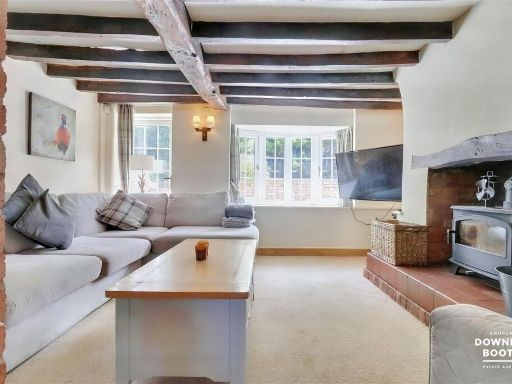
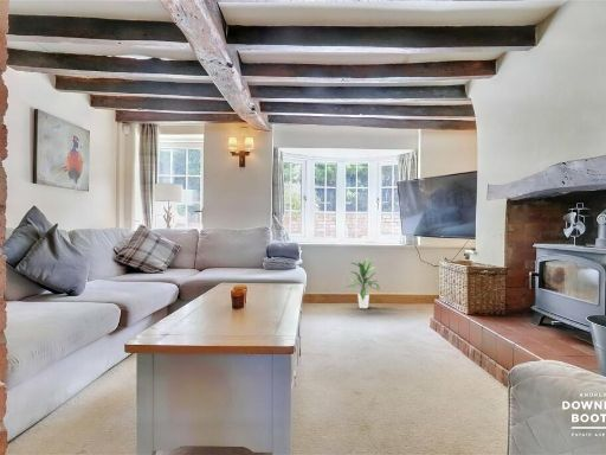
+ indoor plant (362, 282)
